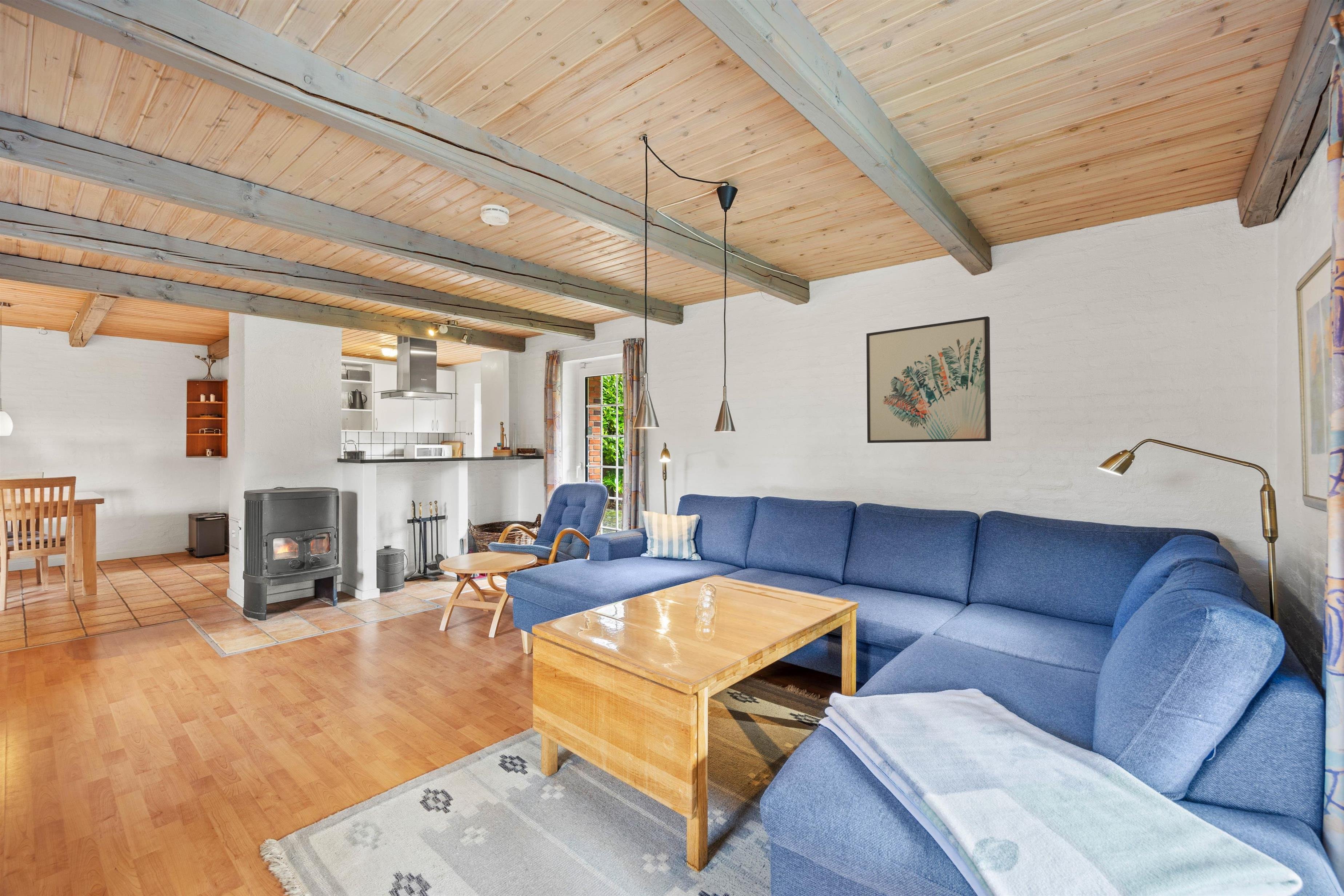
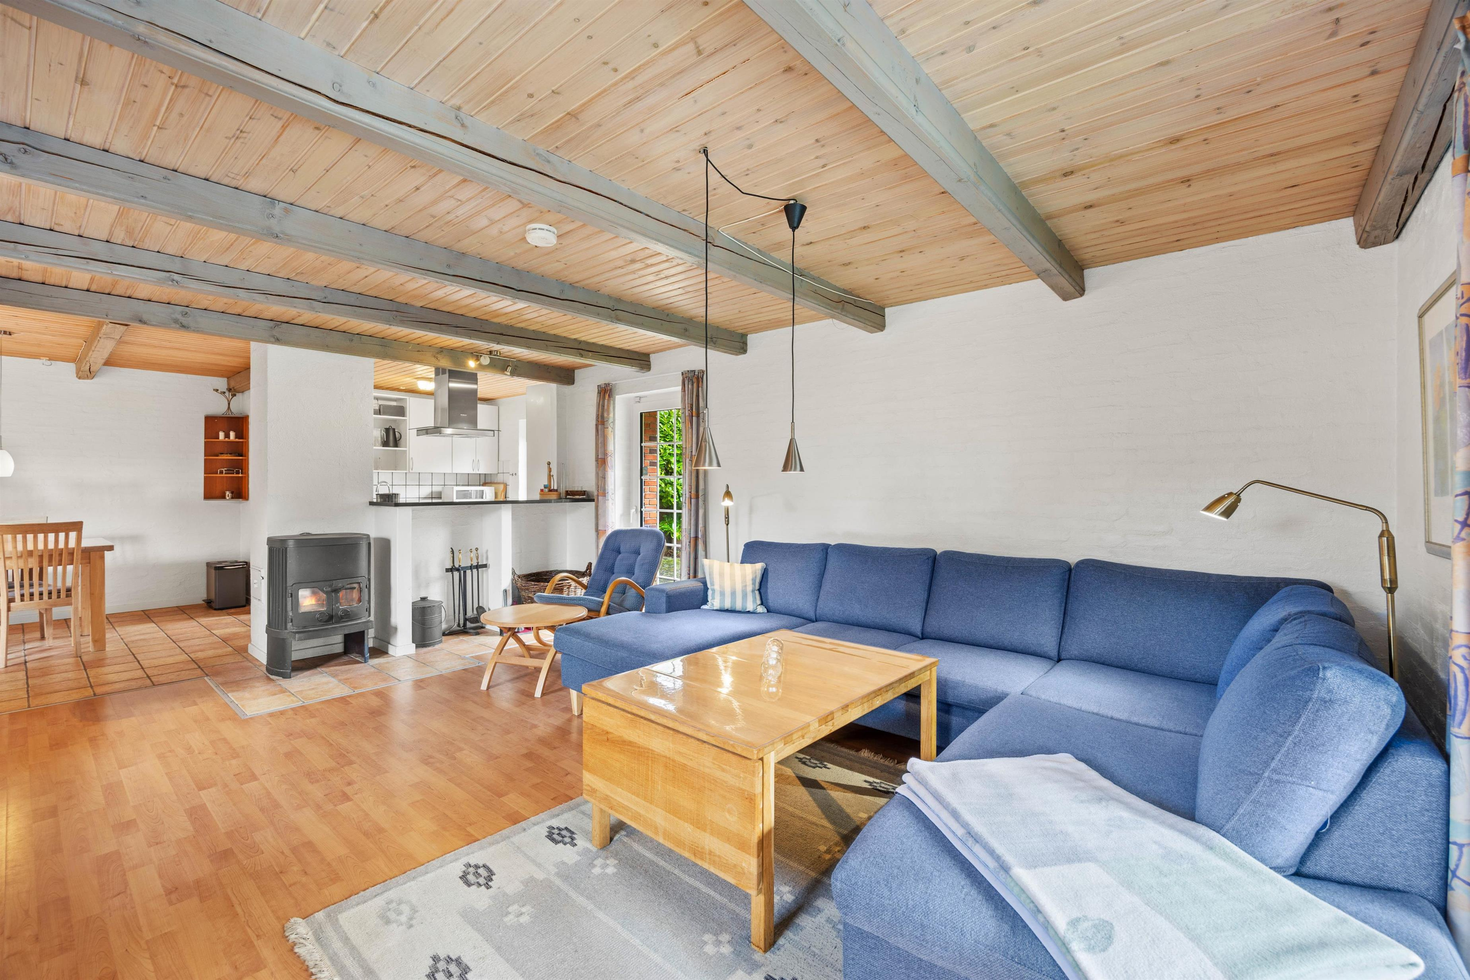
- wall art (925, 384)
